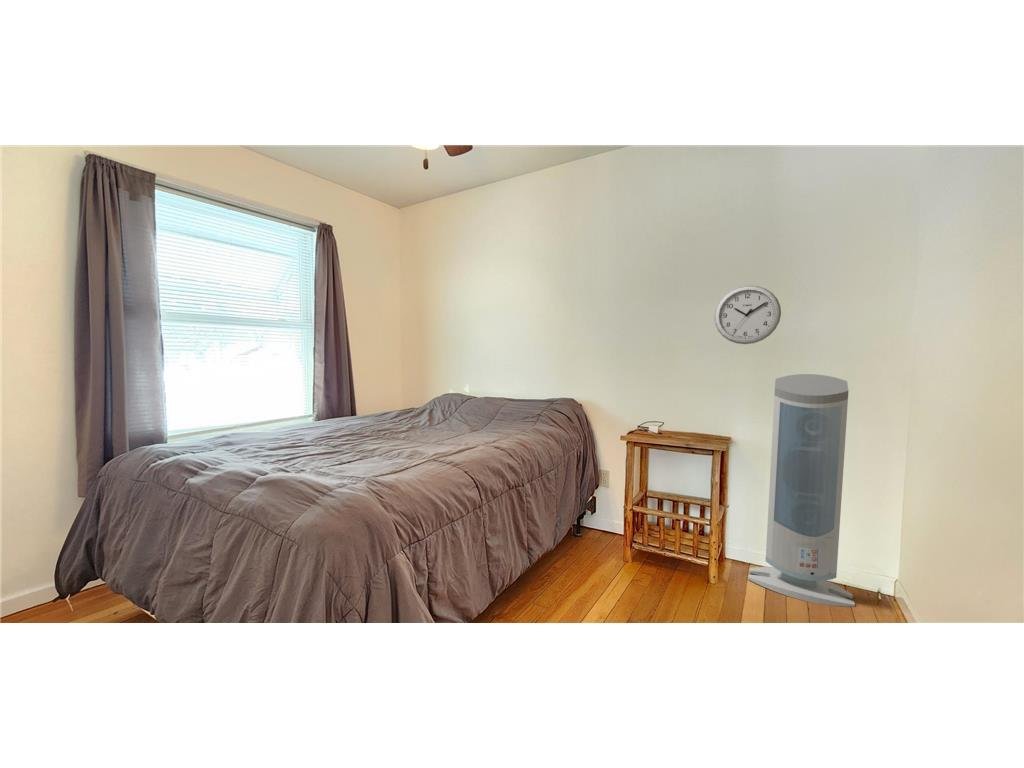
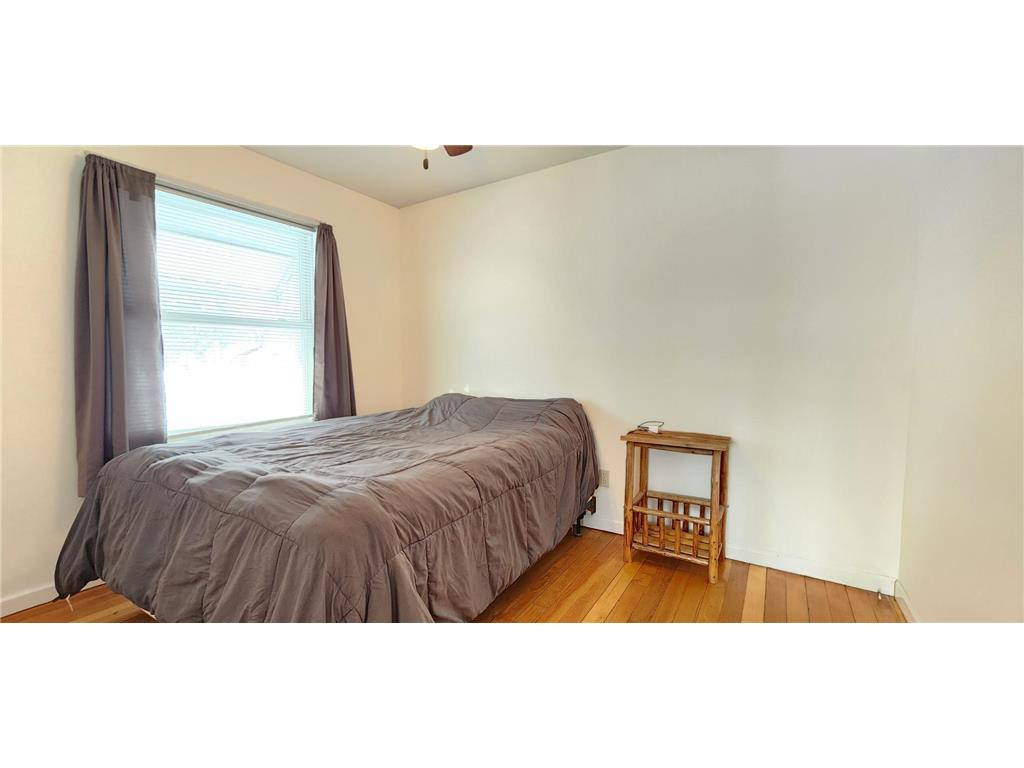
- air purifier (804, 482)
- wall clock (746, 314)
